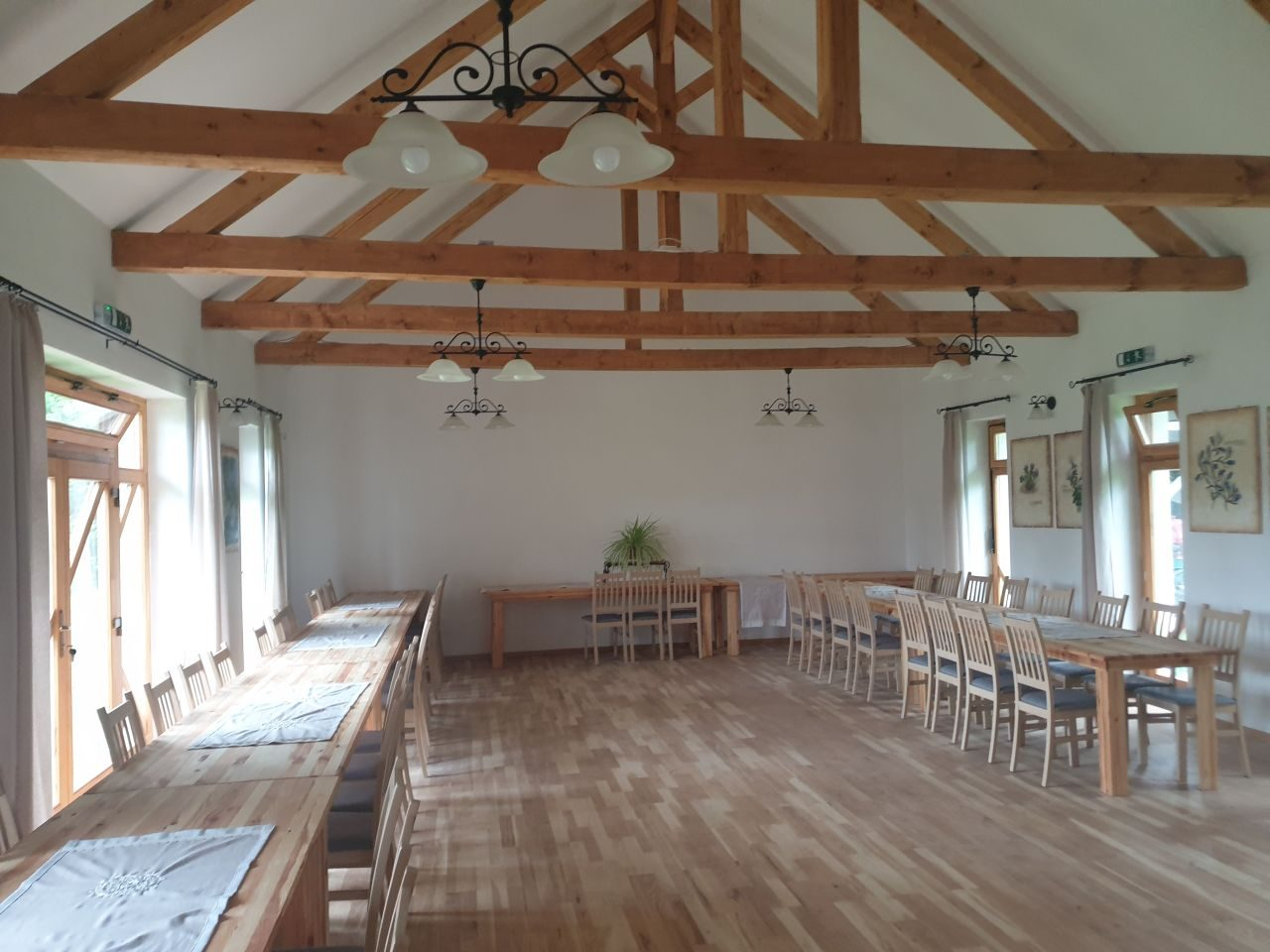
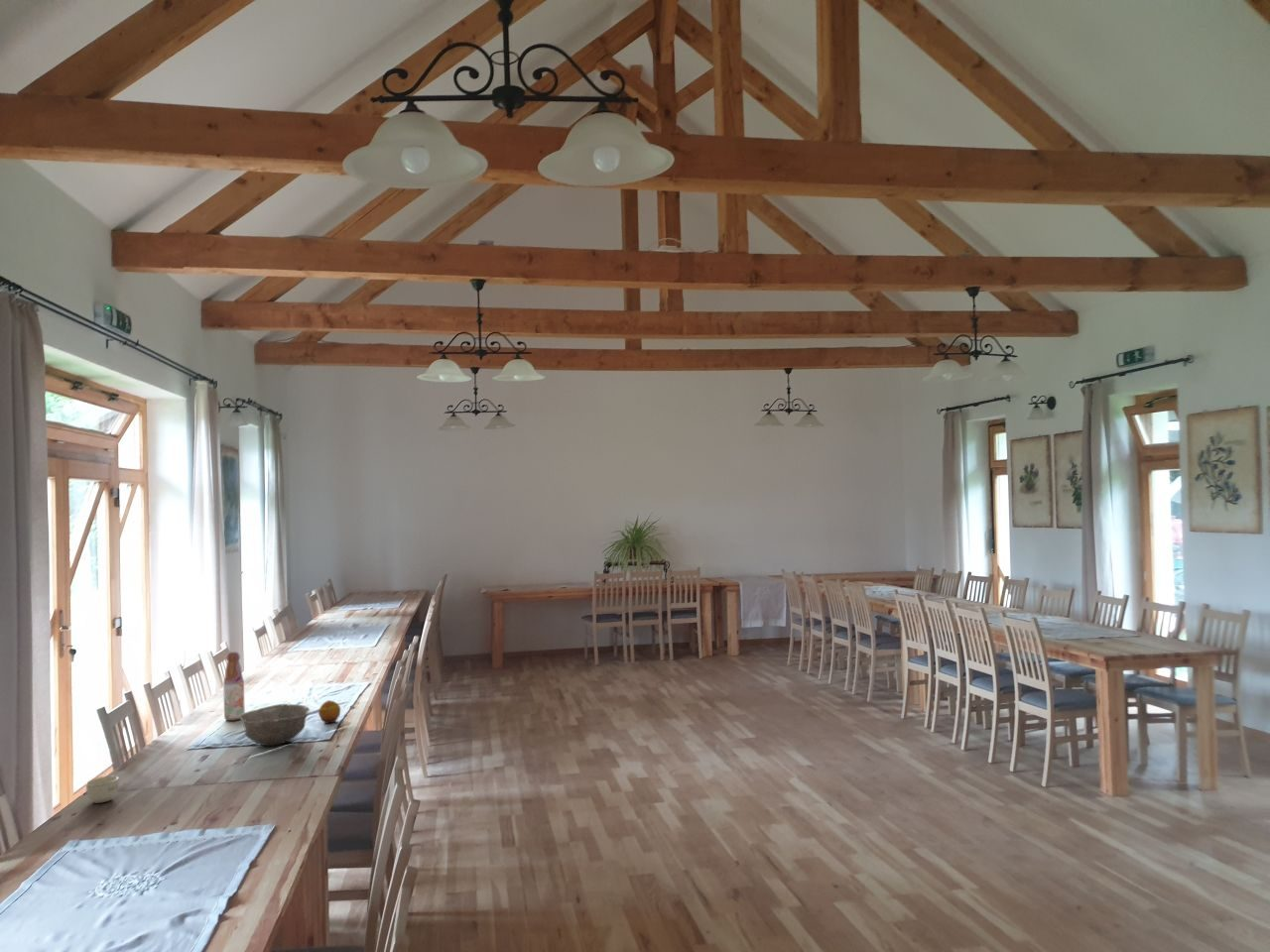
+ bottle (233, 685)
+ fruit (329, 711)
+ bowl (276, 727)
+ cup (103, 788)
